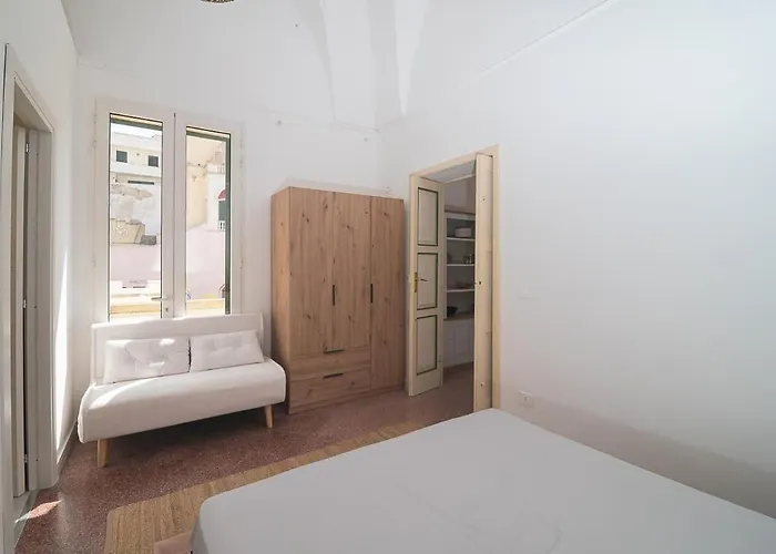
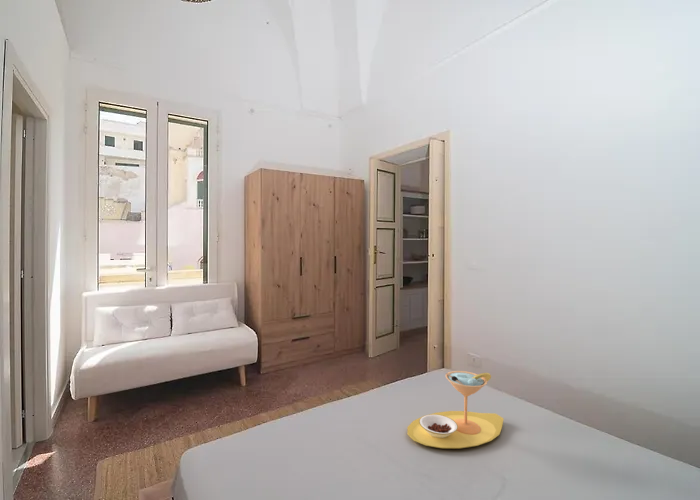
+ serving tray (464, 401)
